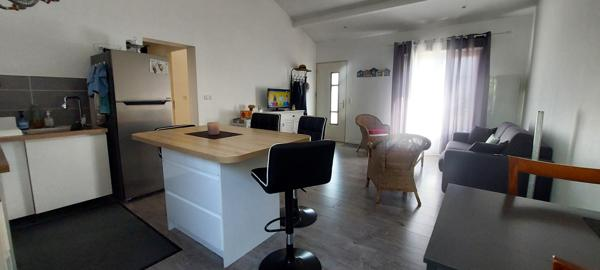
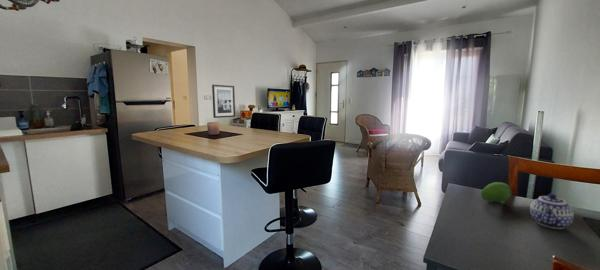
+ wall art (224, 101)
+ fruit (496, 192)
+ teapot (551, 209)
